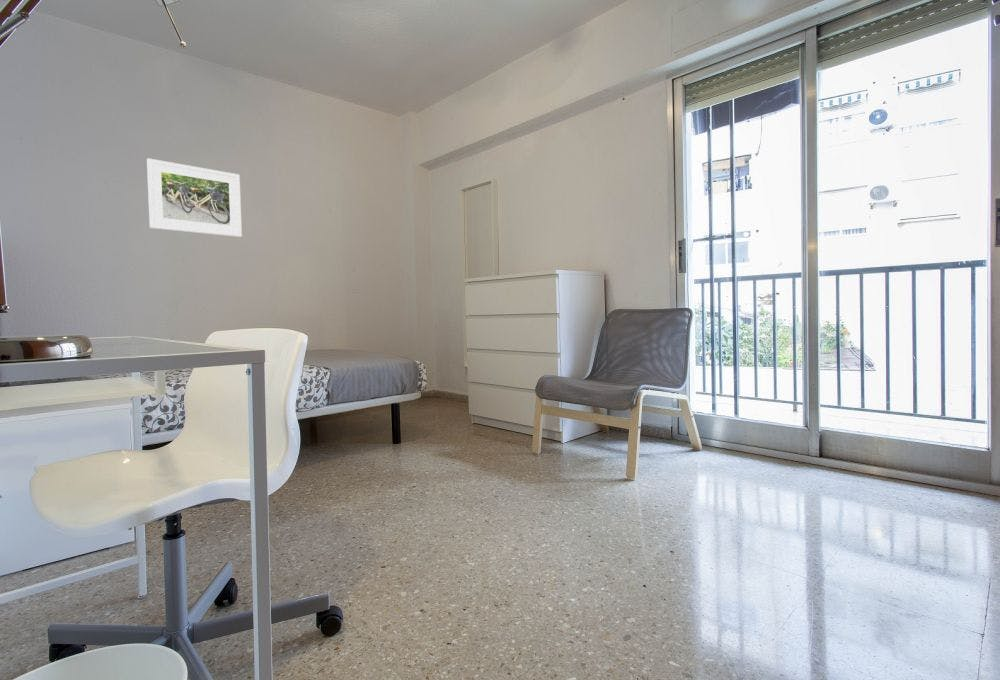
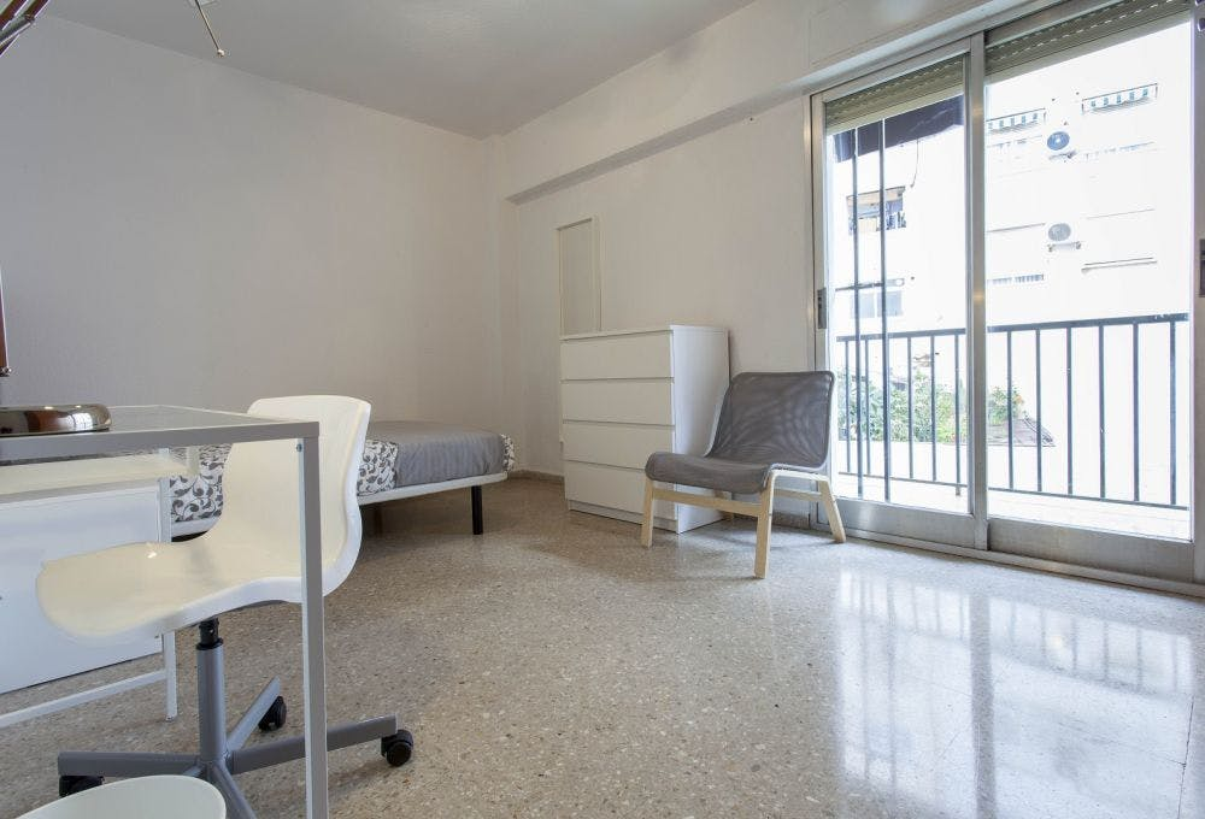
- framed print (196, 199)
